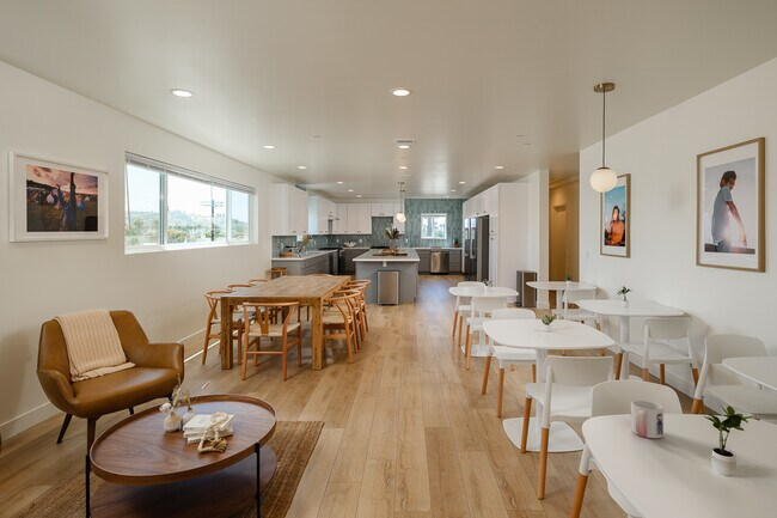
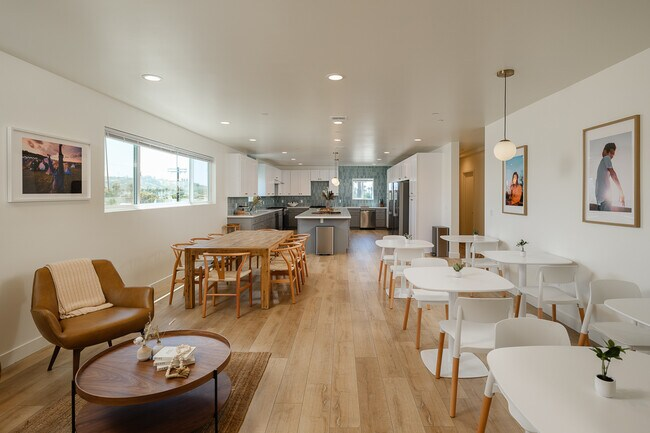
- mug (644, 420)
